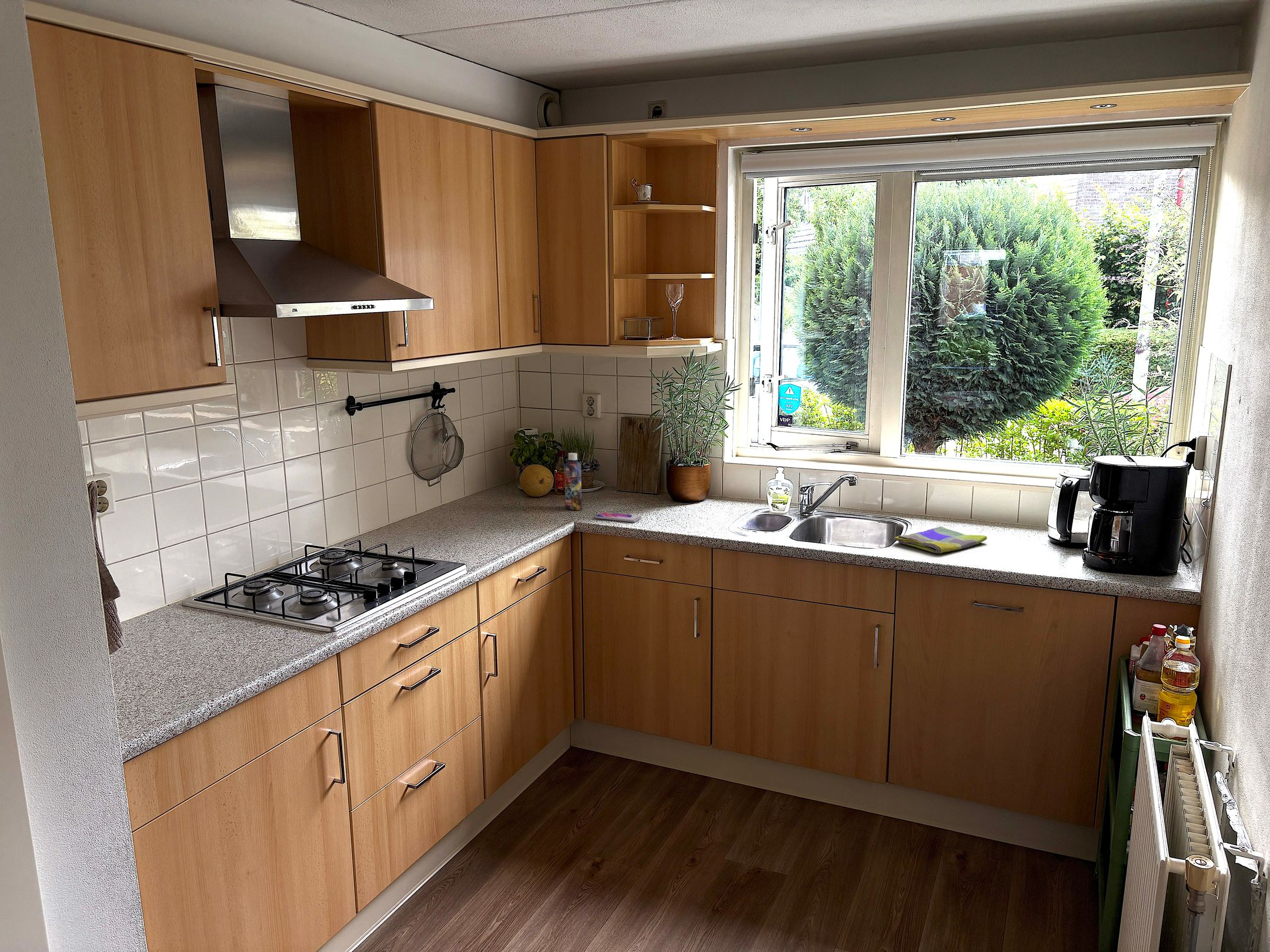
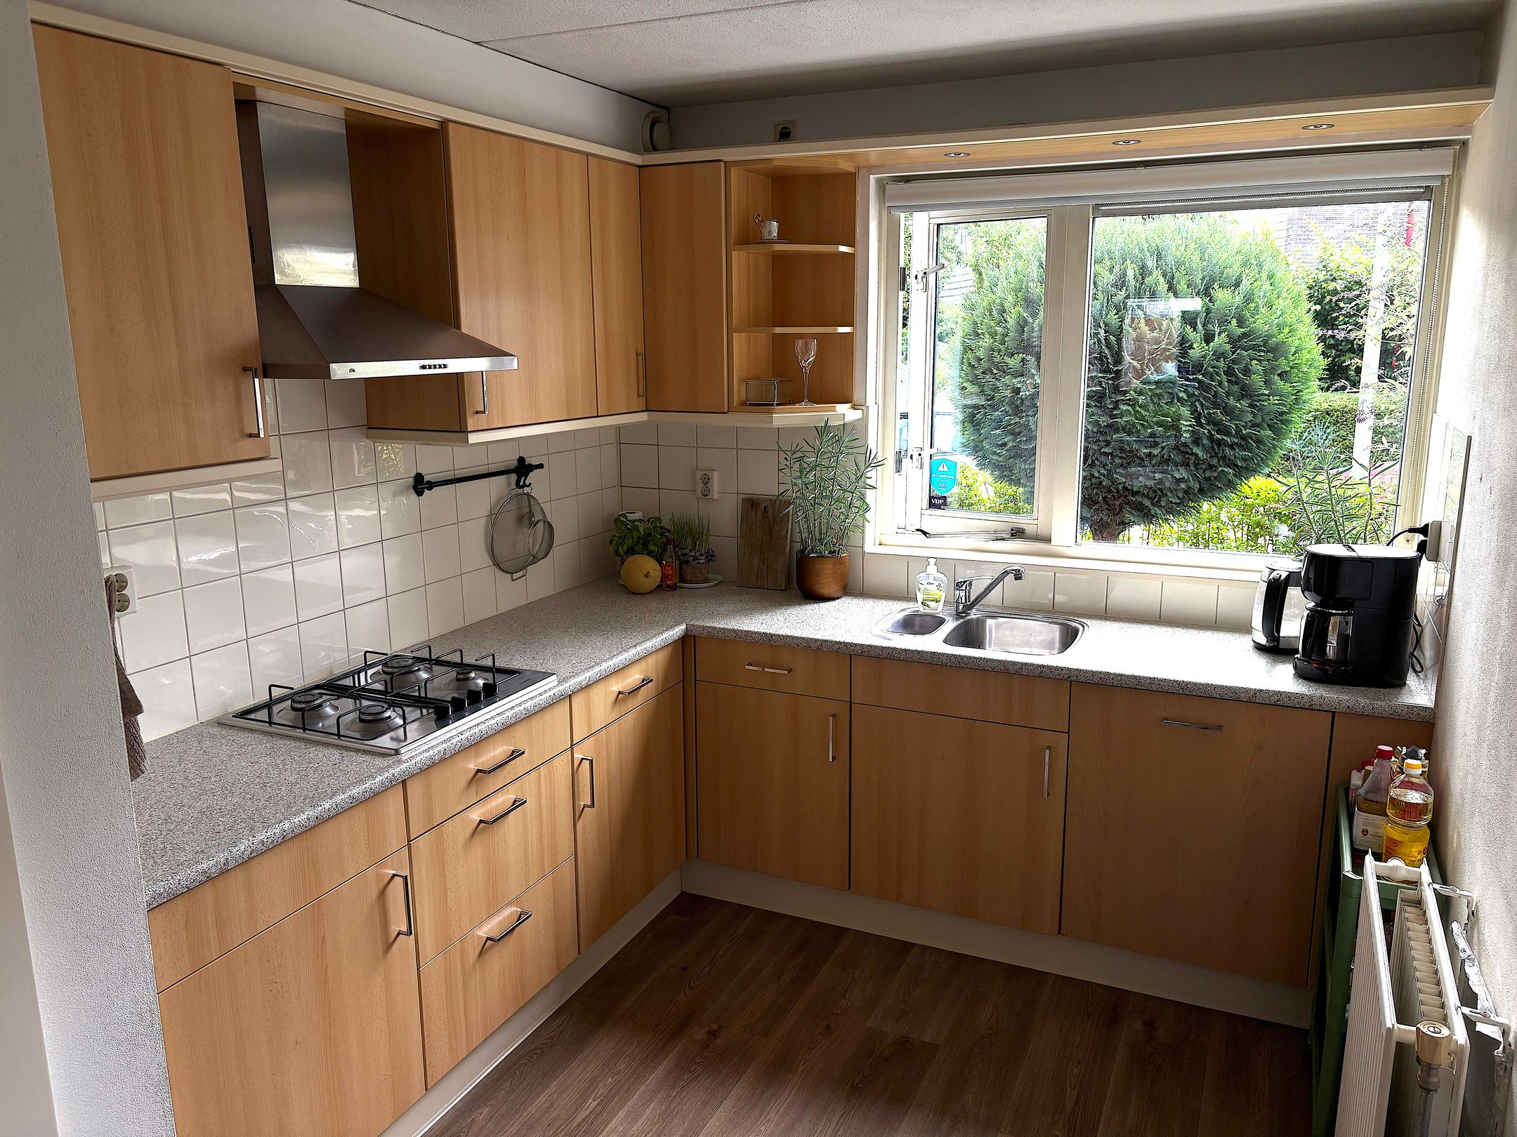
- dish towel (940, 539)
- smartphone (618, 517)
- bottle (573, 481)
